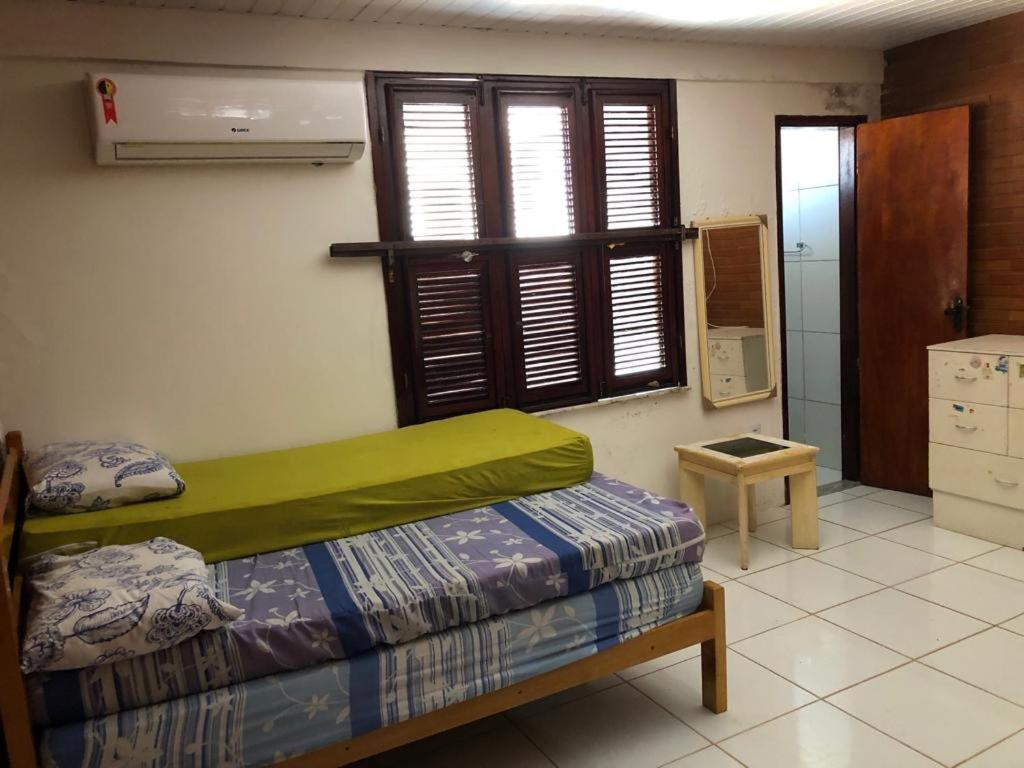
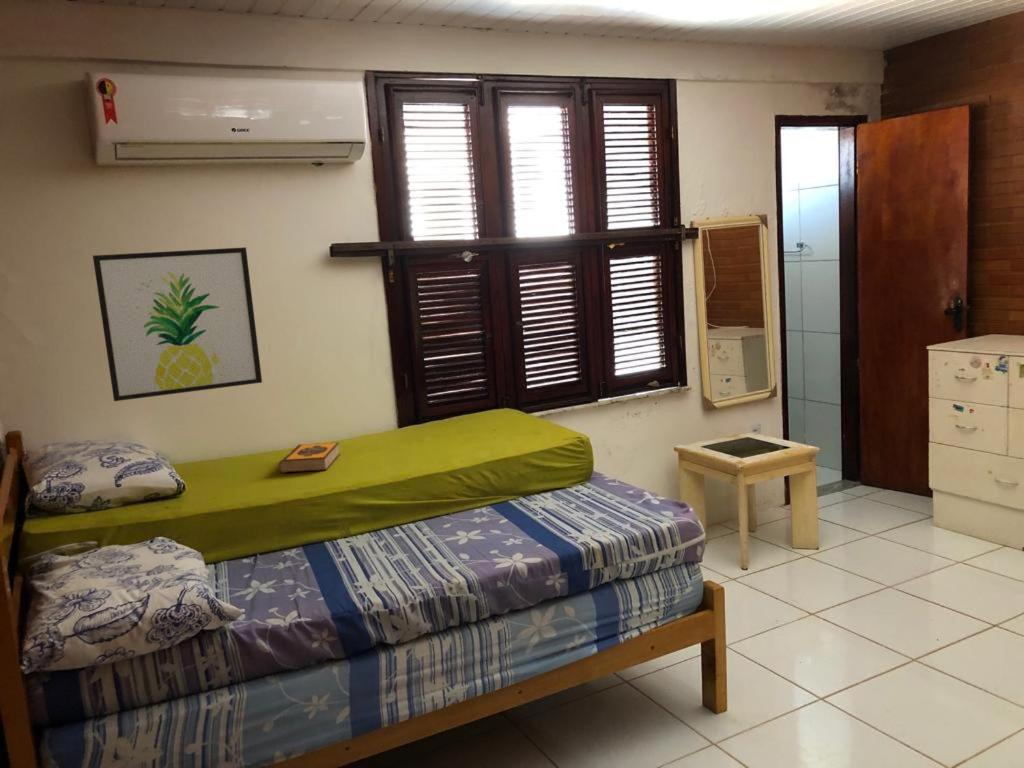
+ hardback book (309, 456)
+ wall art (181, 322)
